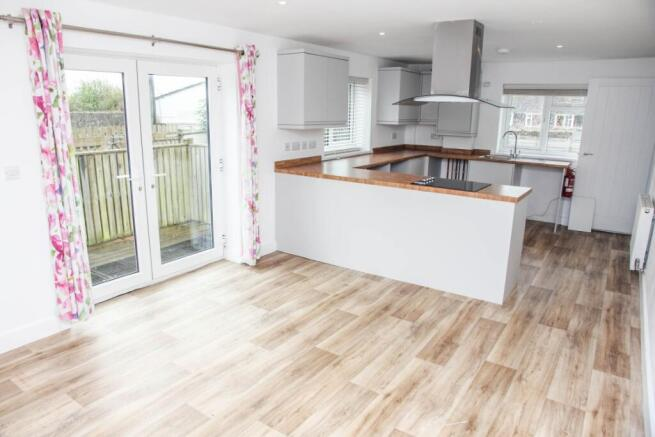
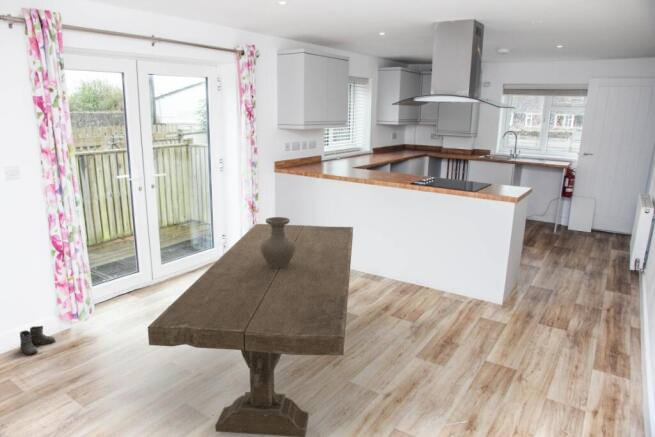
+ dining table (284, 311)
+ vase (277, 241)
+ boots (34, 339)
